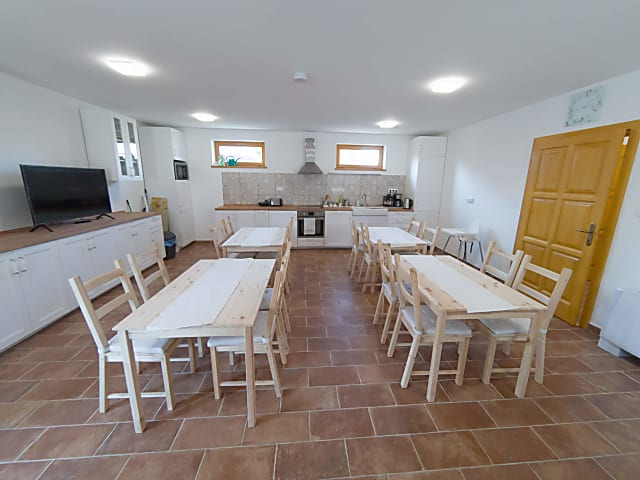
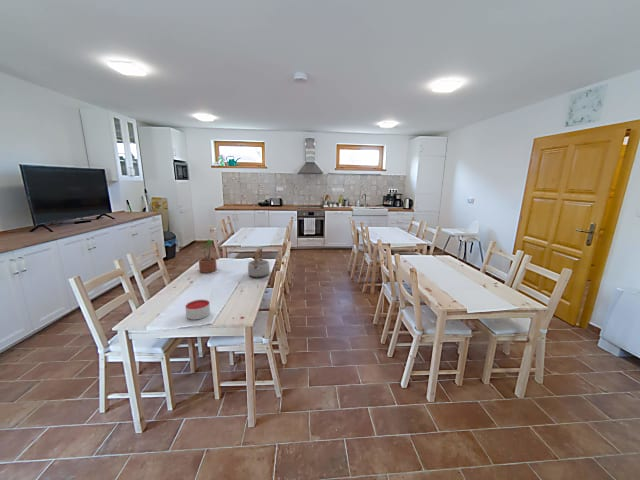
+ candle (198, 308)
+ potted plant (209, 255)
+ teapot (258, 262)
